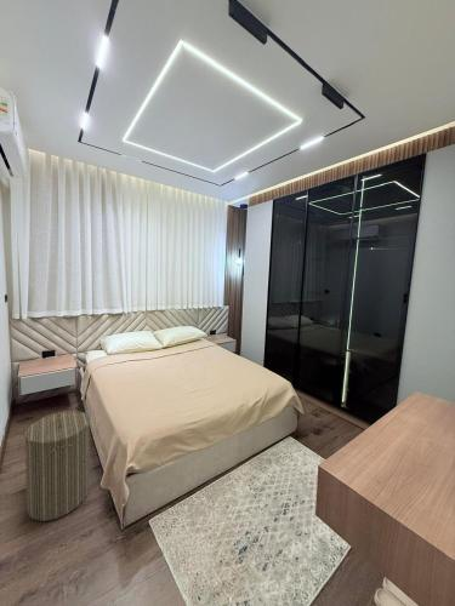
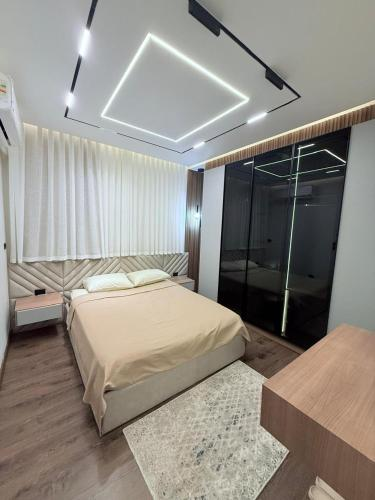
- laundry hamper (59, 456)
